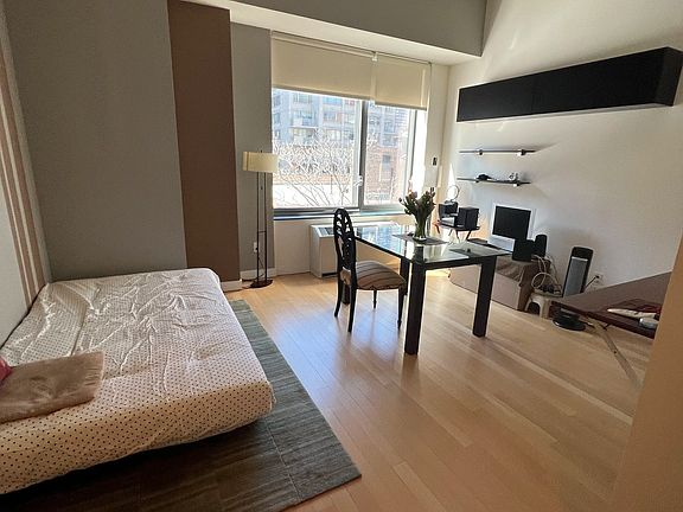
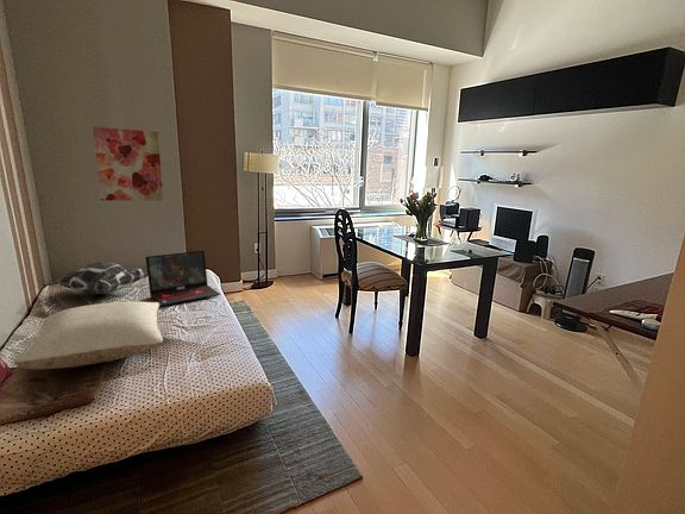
+ pillow (101, 332)
+ laptop (183, 276)
+ wall art (130, 165)
+ decorative pillow (100, 277)
